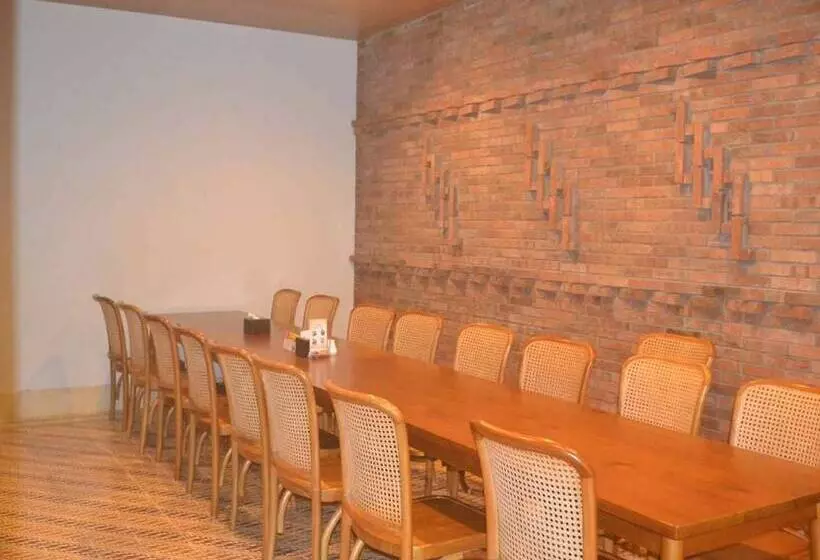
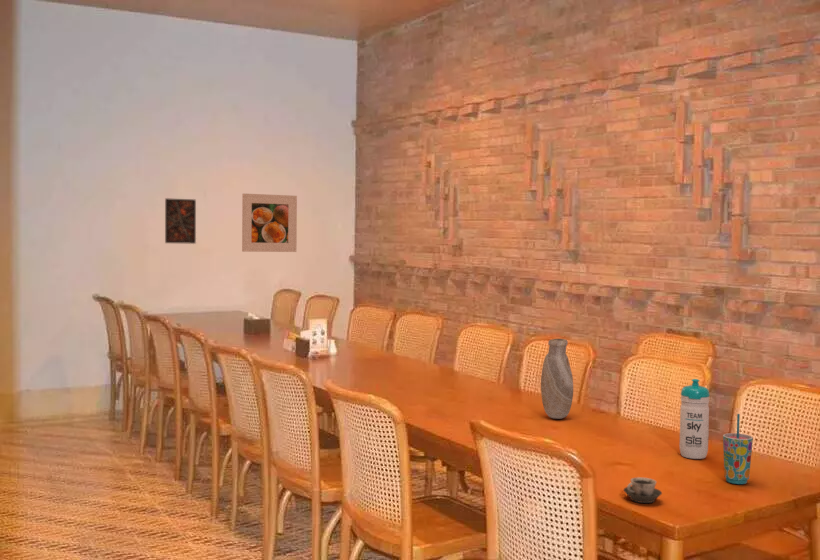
+ cup (642, 490)
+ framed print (269, 223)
+ cup (737, 447)
+ vase (557, 378)
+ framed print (180, 221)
+ water bottle (694, 417)
